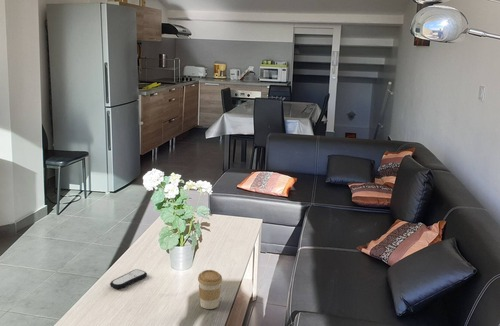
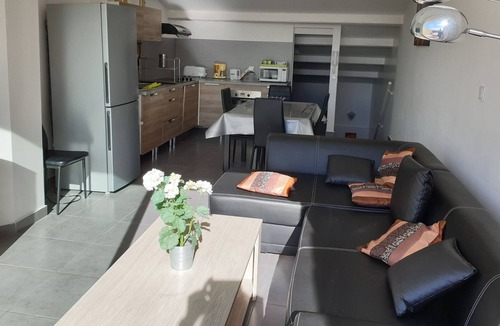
- remote control (128, 278)
- coffee cup (209, 289)
